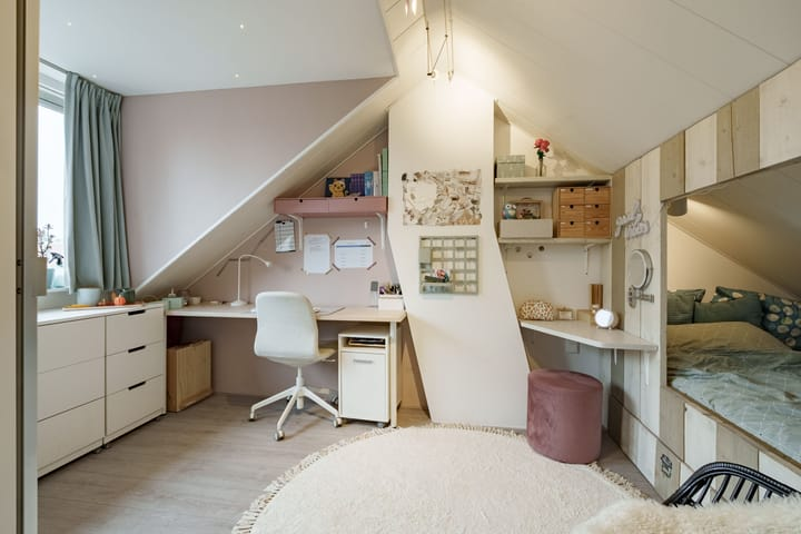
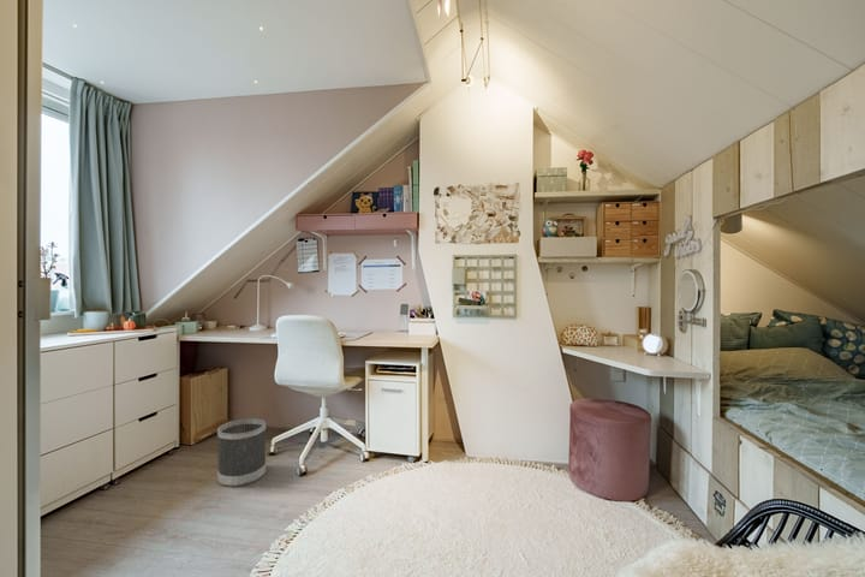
+ wastebasket (241, 450)
